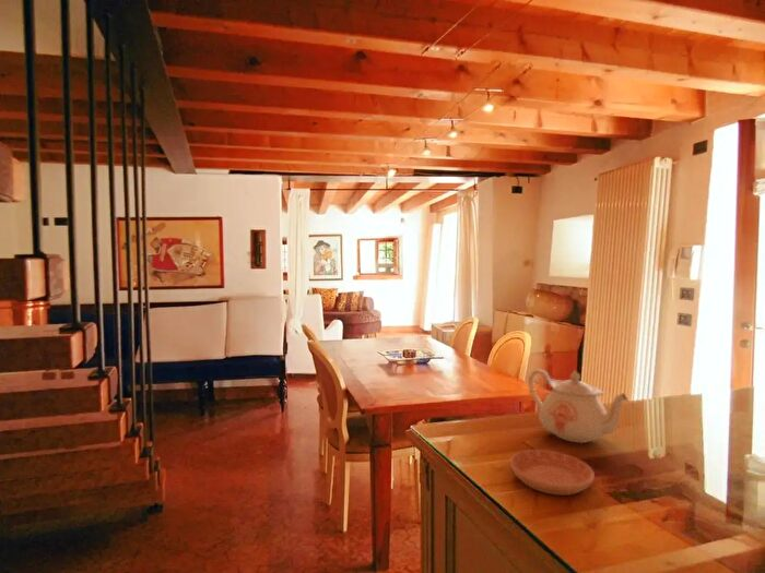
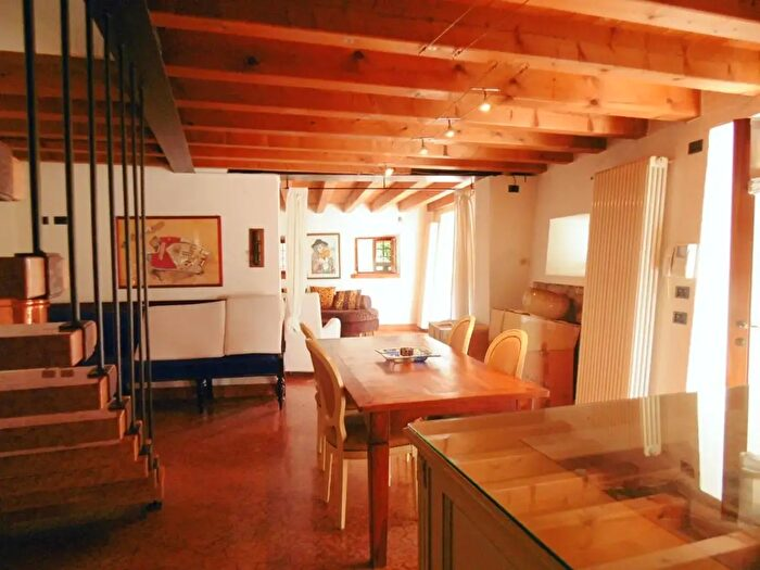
- saucer (550, 473)
- teapot (574, 403)
